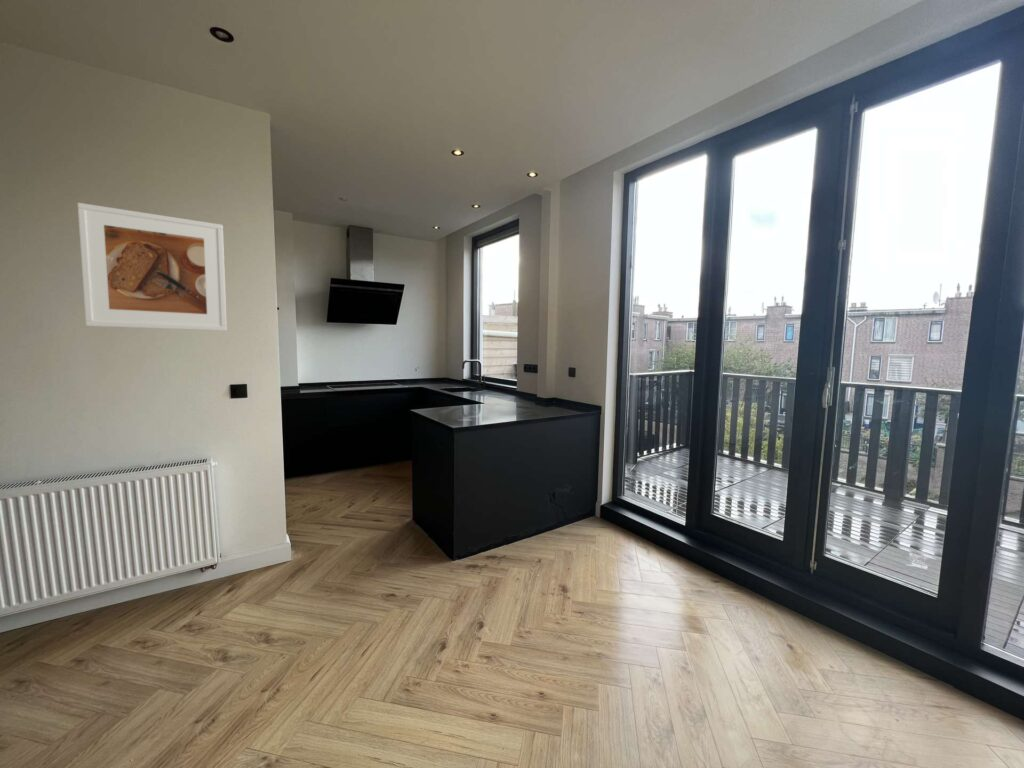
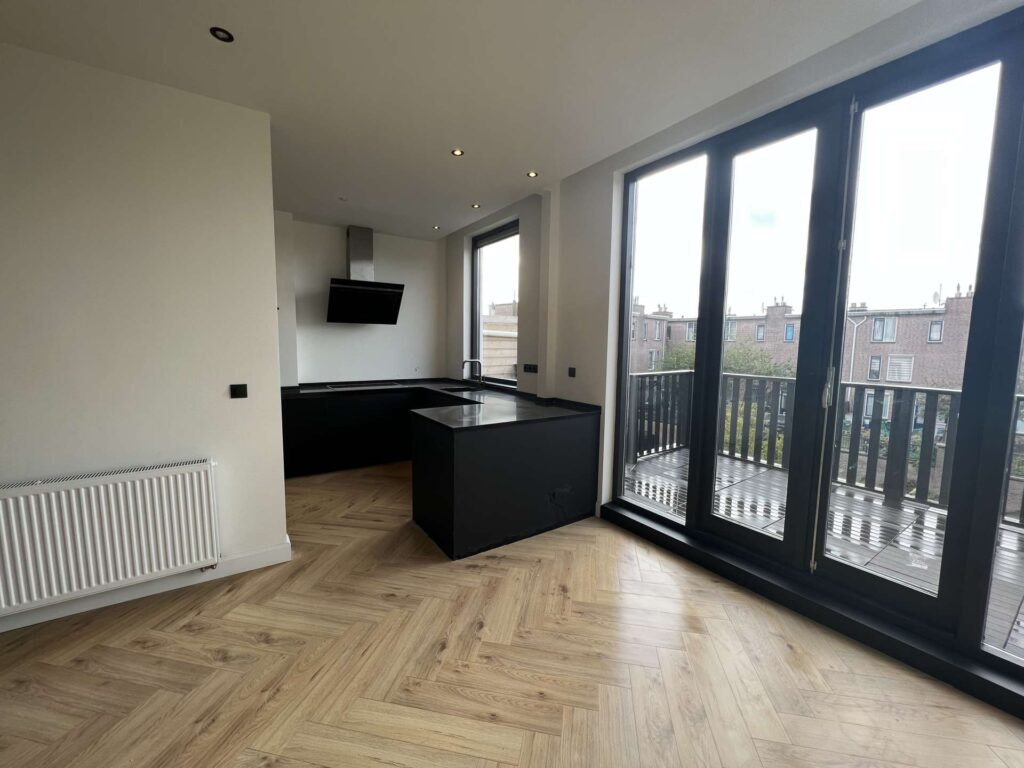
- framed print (158, 272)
